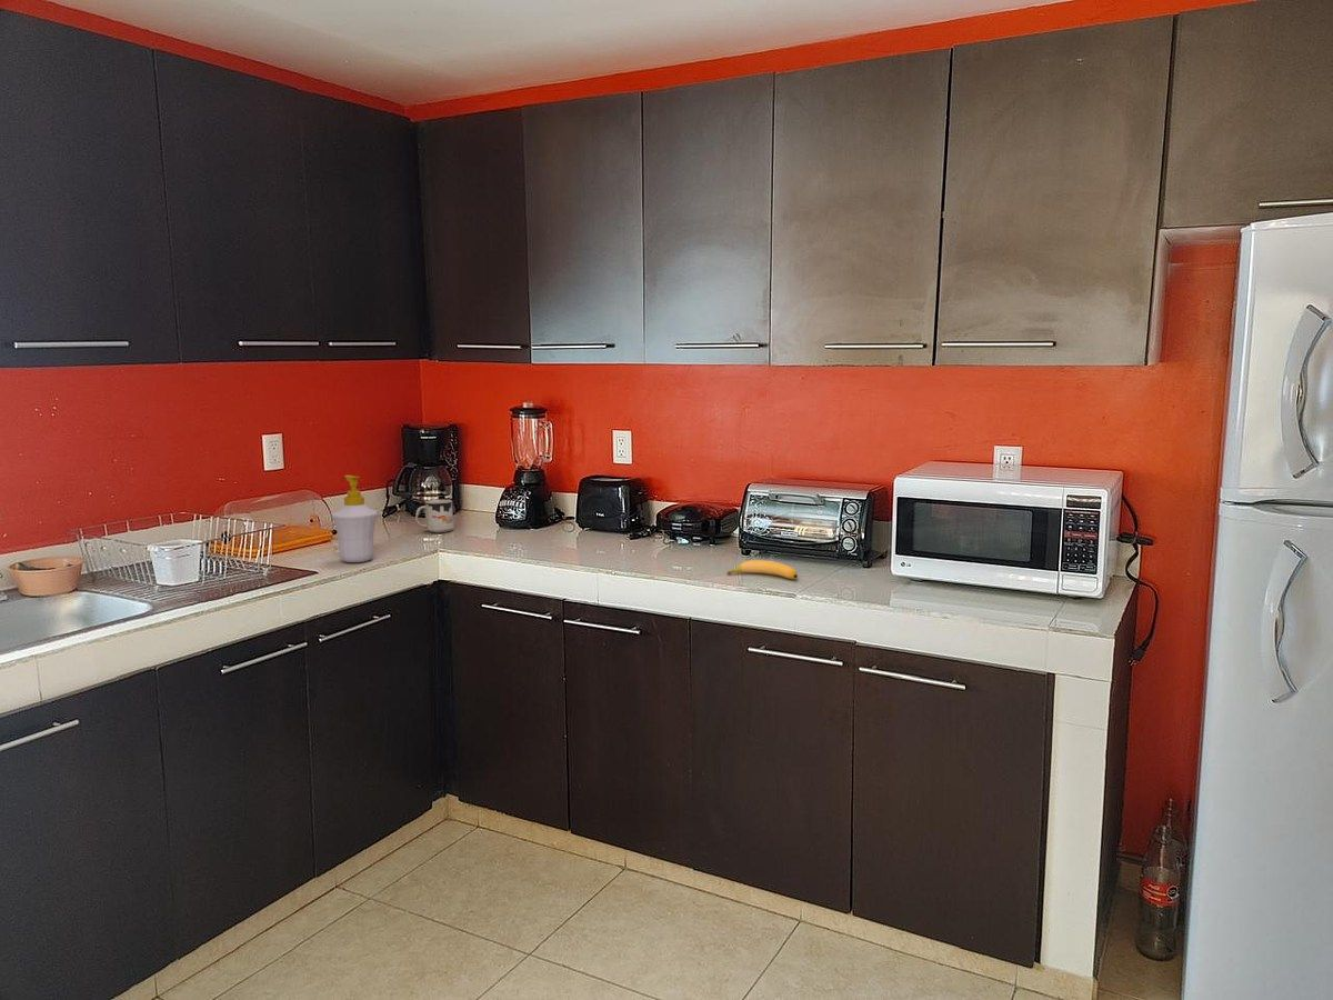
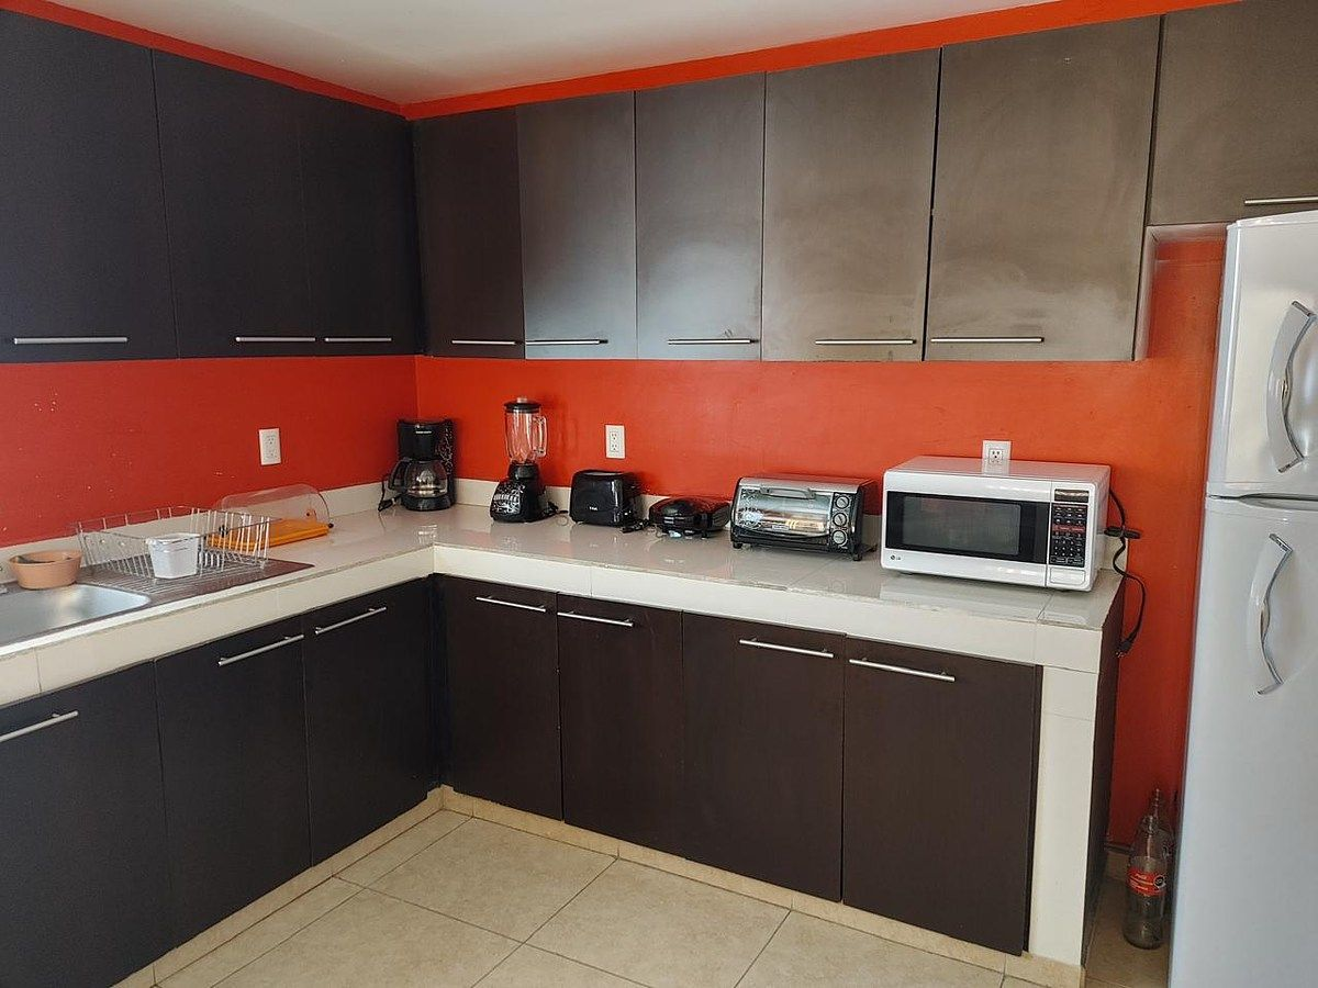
- soap bottle (354, 518)
- mug (434, 516)
- banana (764, 569)
